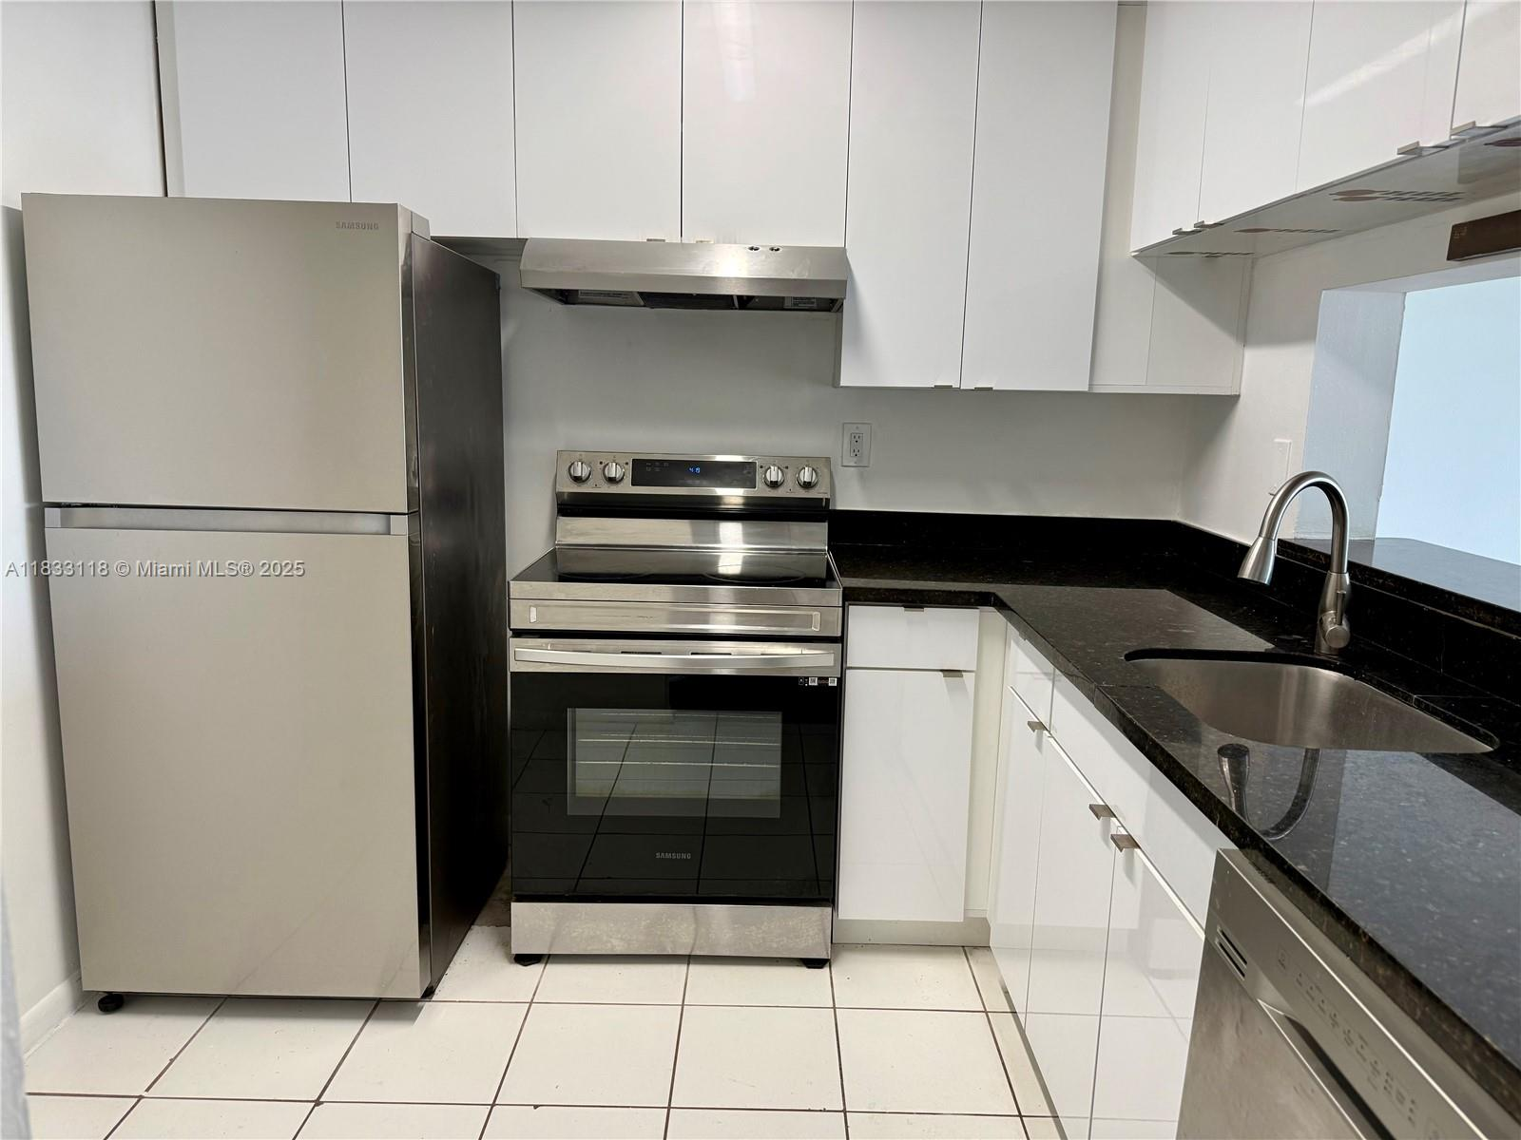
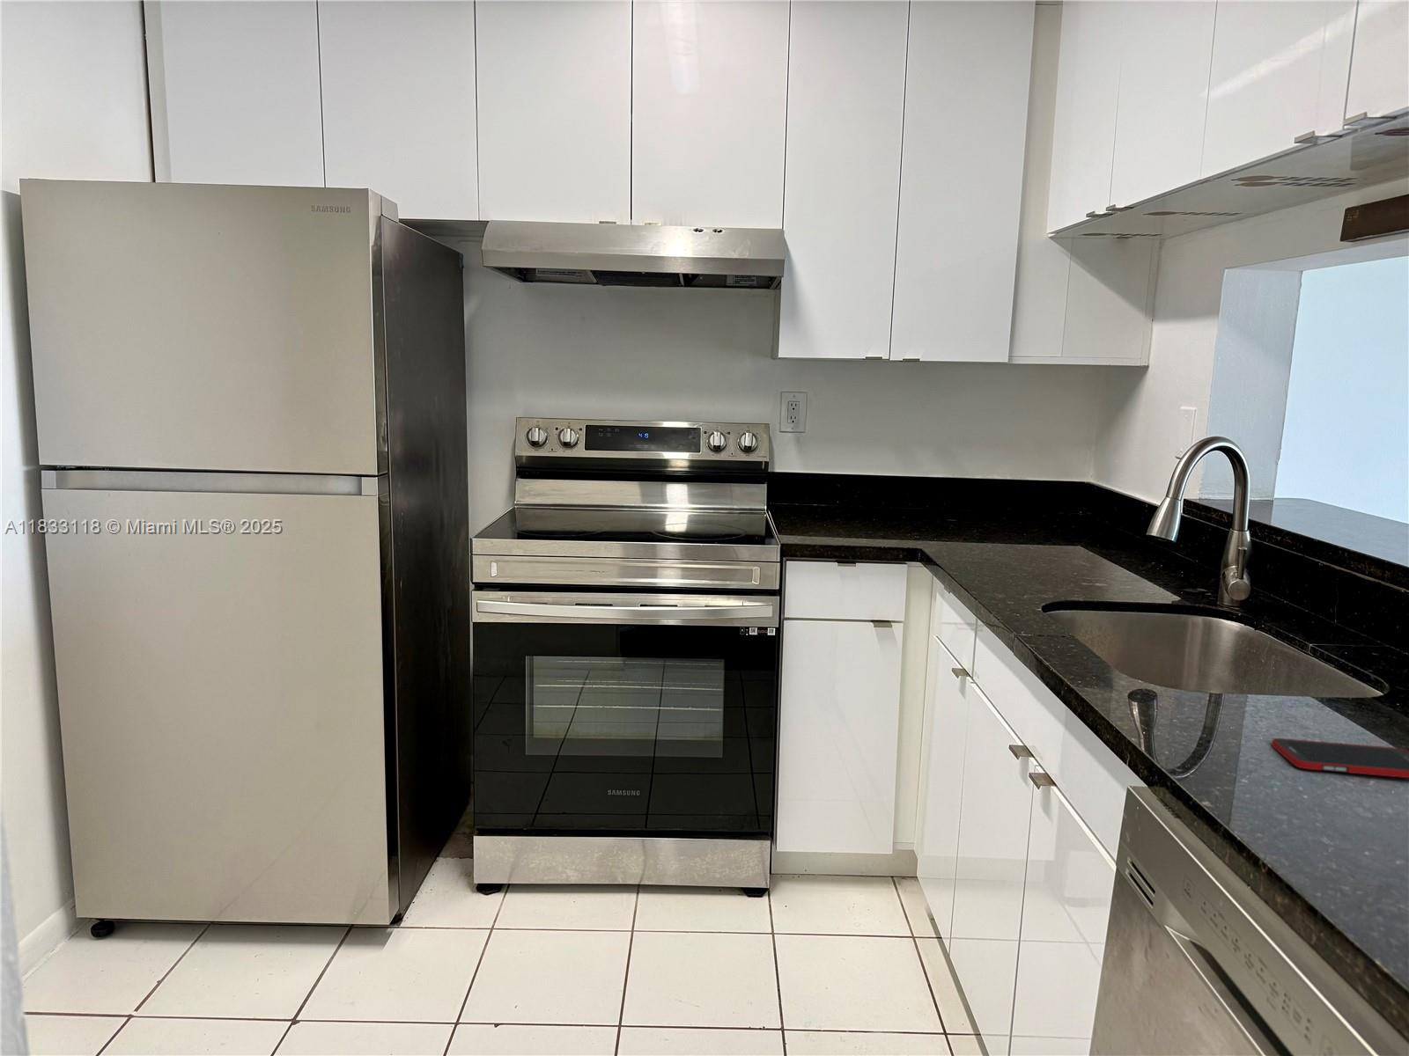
+ cell phone (1351, 759)
